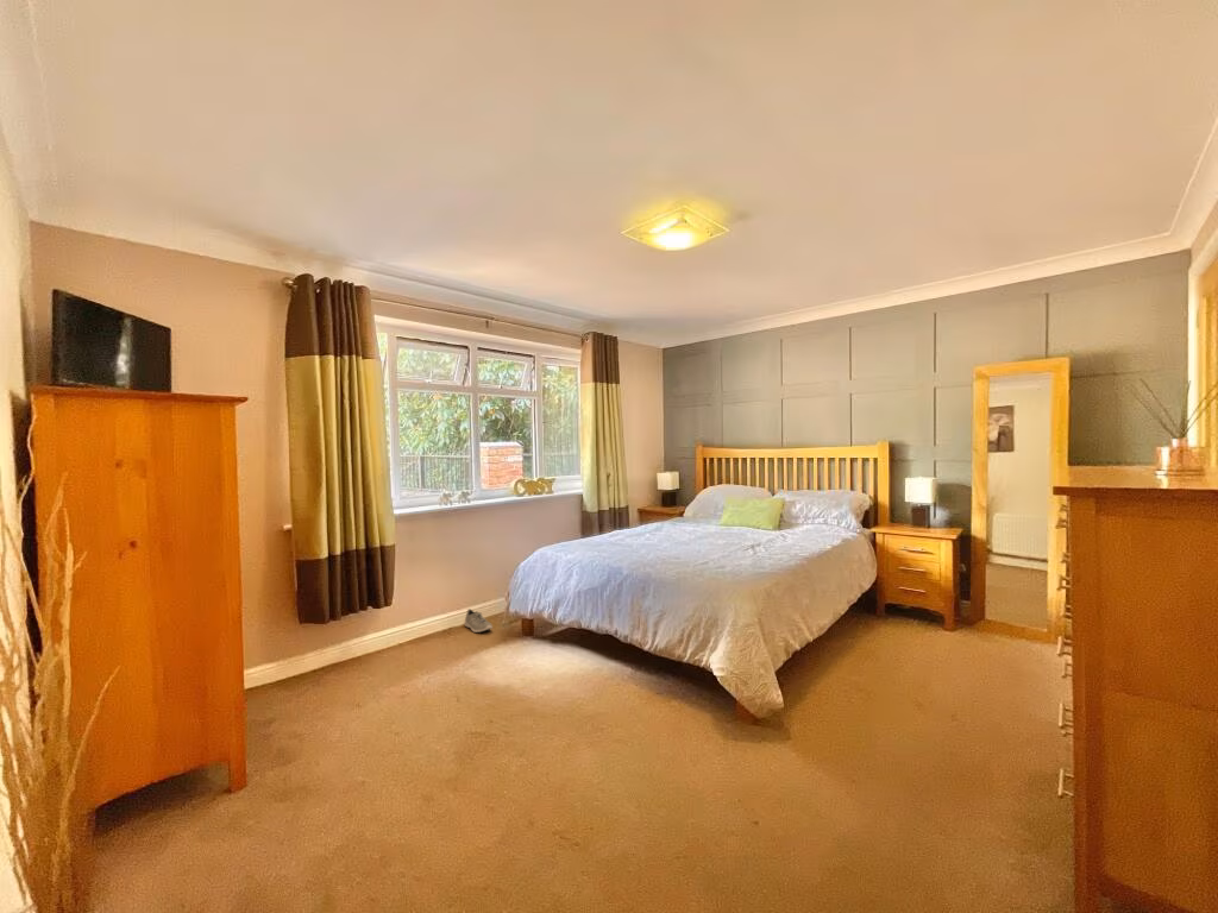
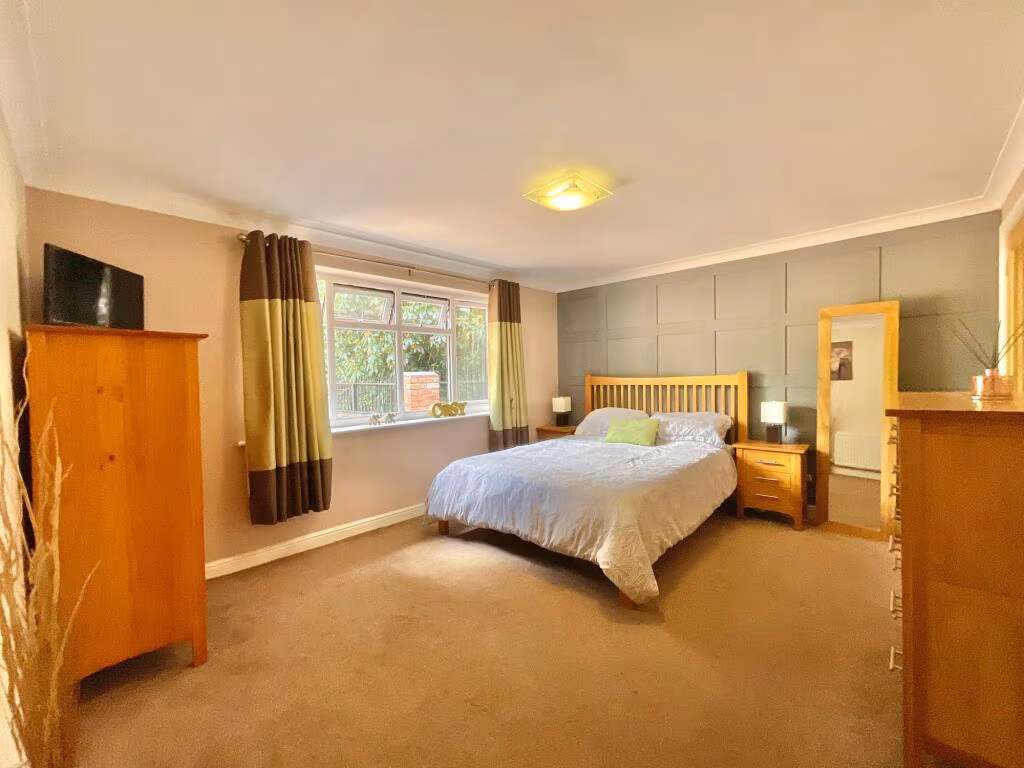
- sneaker (476, 619)
